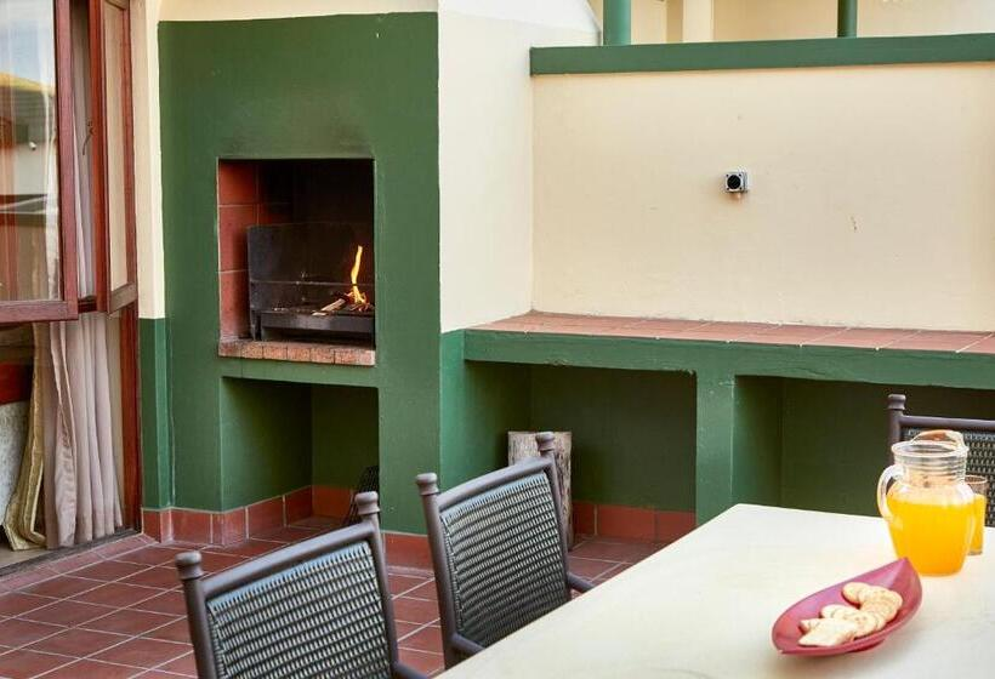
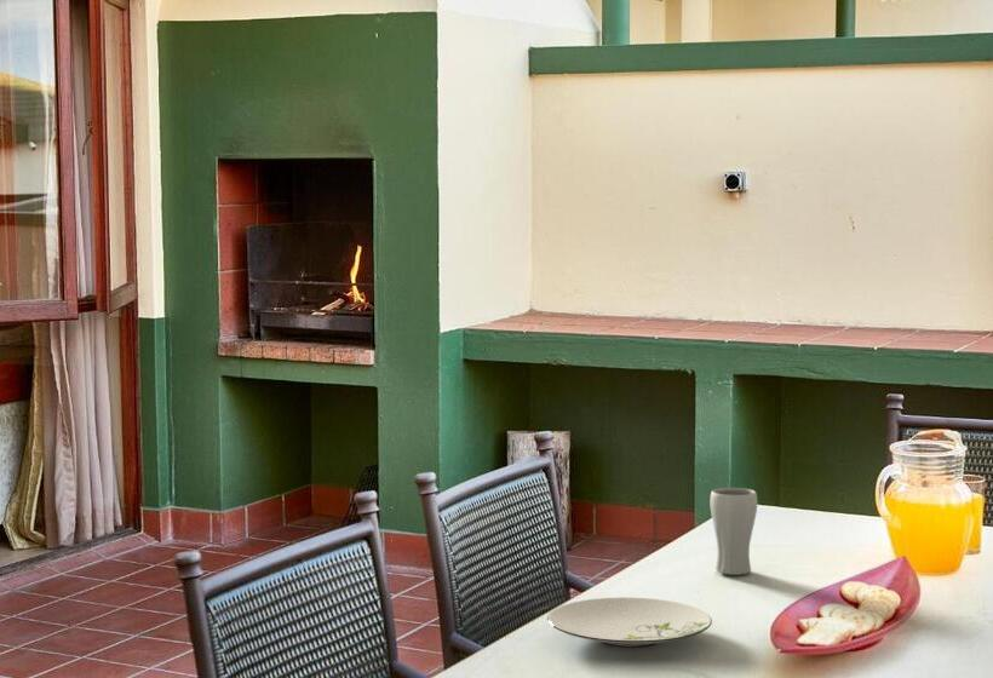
+ plate (628, 627)
+ drinking glass (733, 532)
